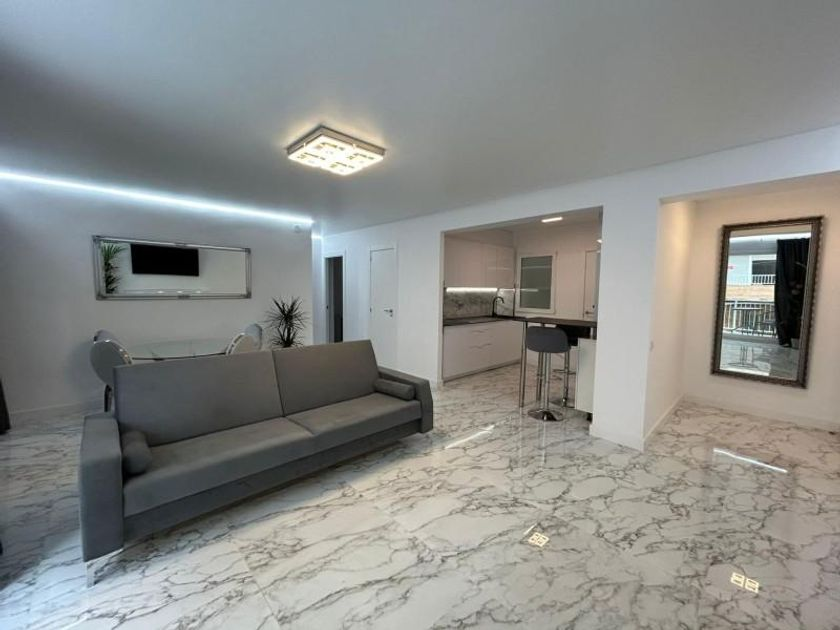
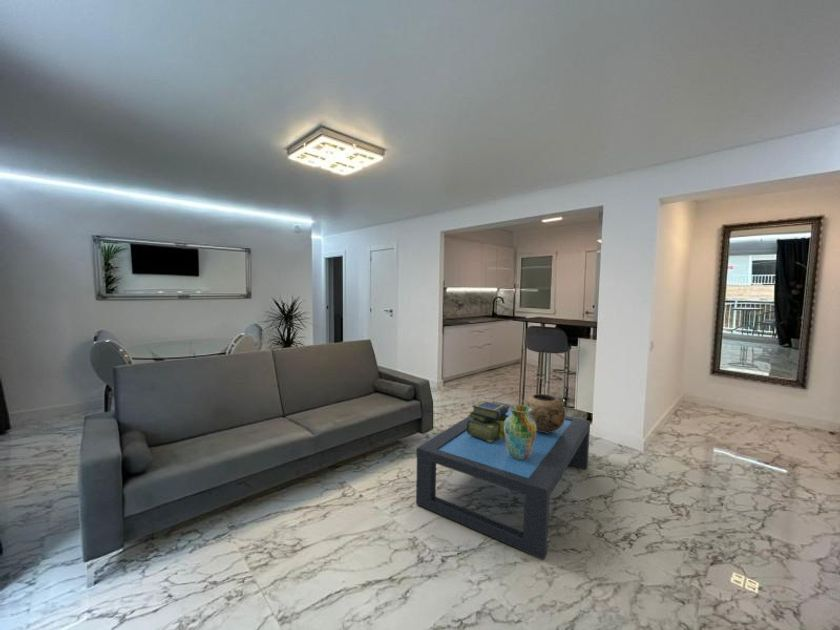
+ stack of books (488, 417)
+ coffee table (511, 458)
+ vase (519, 430)
+ decorative bowl (543, 412)
